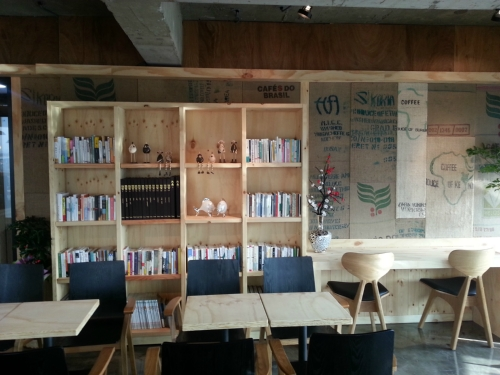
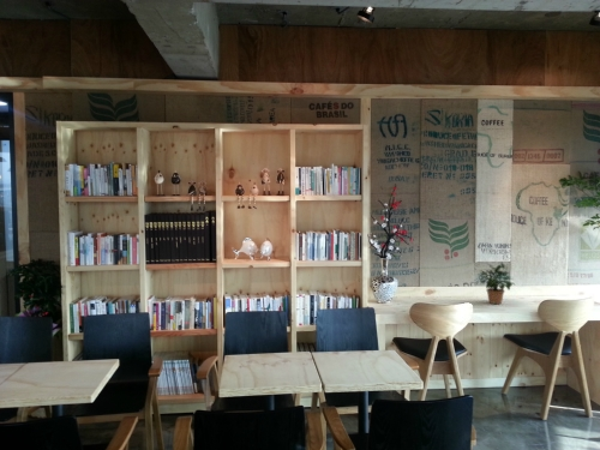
+ potted plant (492, 282)
